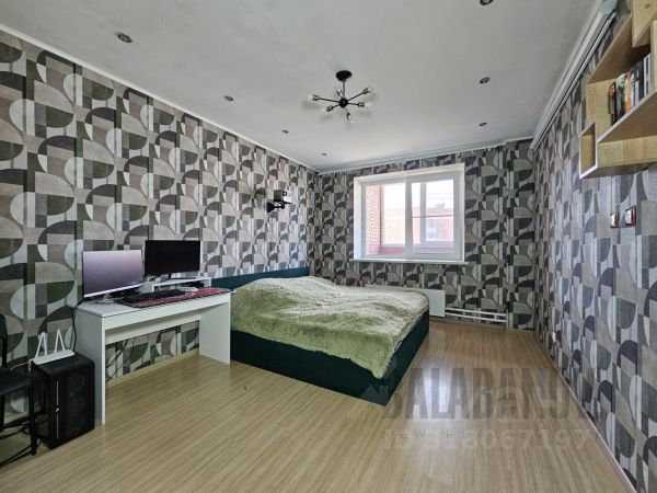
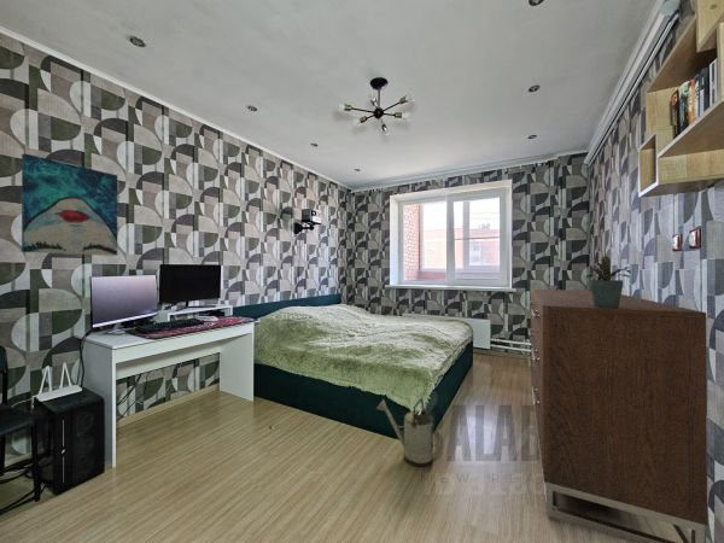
+ dresser (580, 370)
+ watering can (405, 426)
+ potted plant (609, 280)
+ wall art (74, 209)
